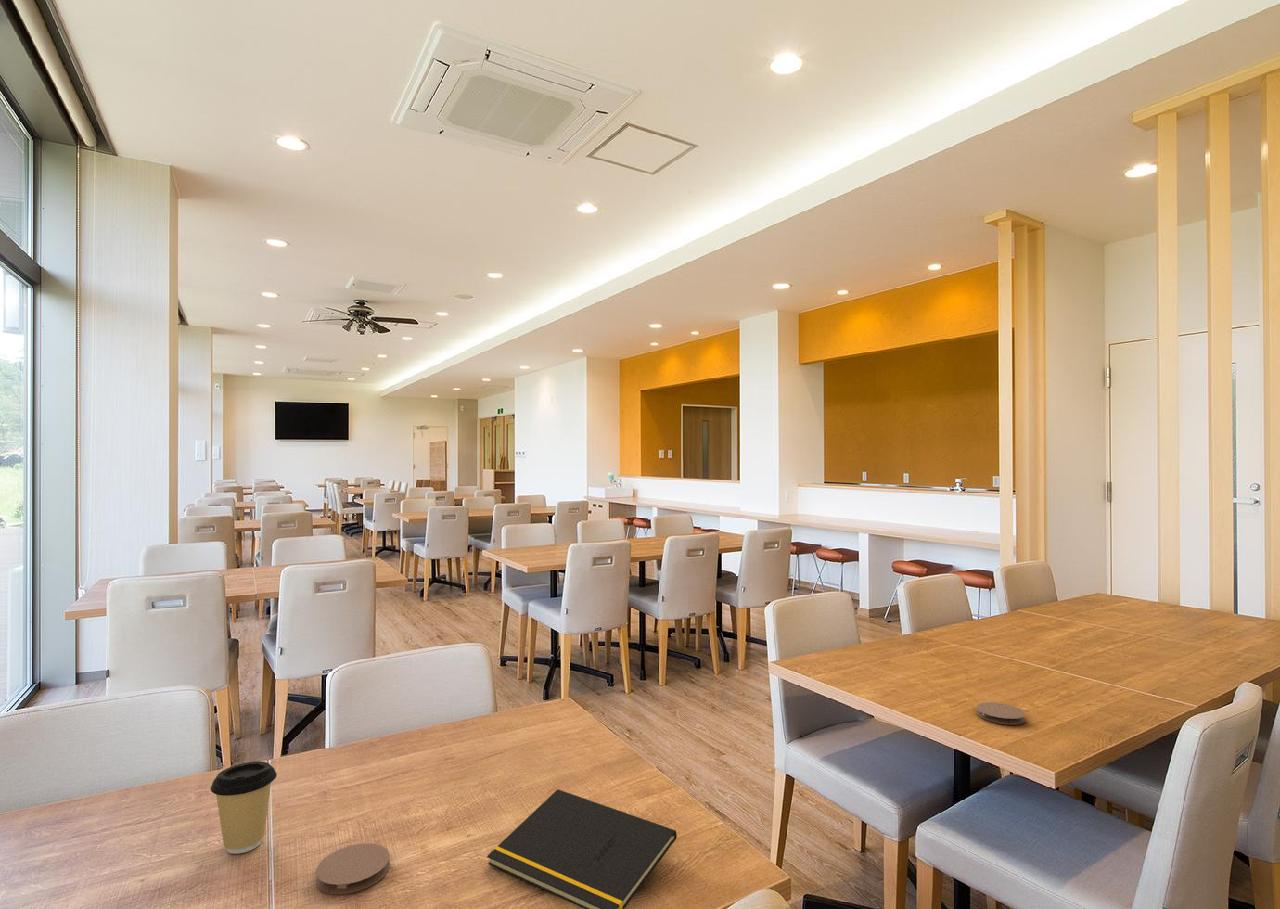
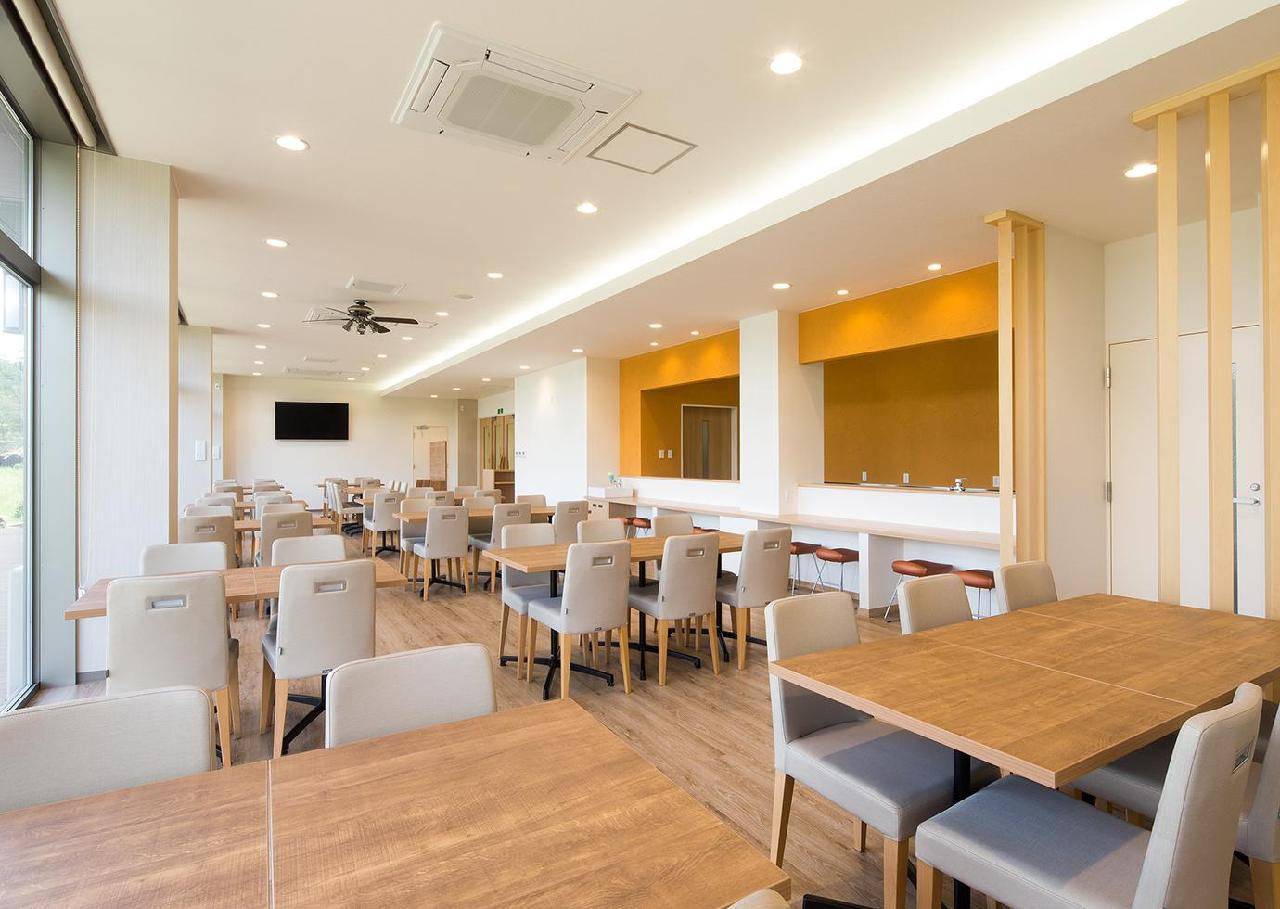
- coffee cup (244, 806)
- coaster (353, 867)
- notepad (582, 847)
- coaster (1000, 713)
